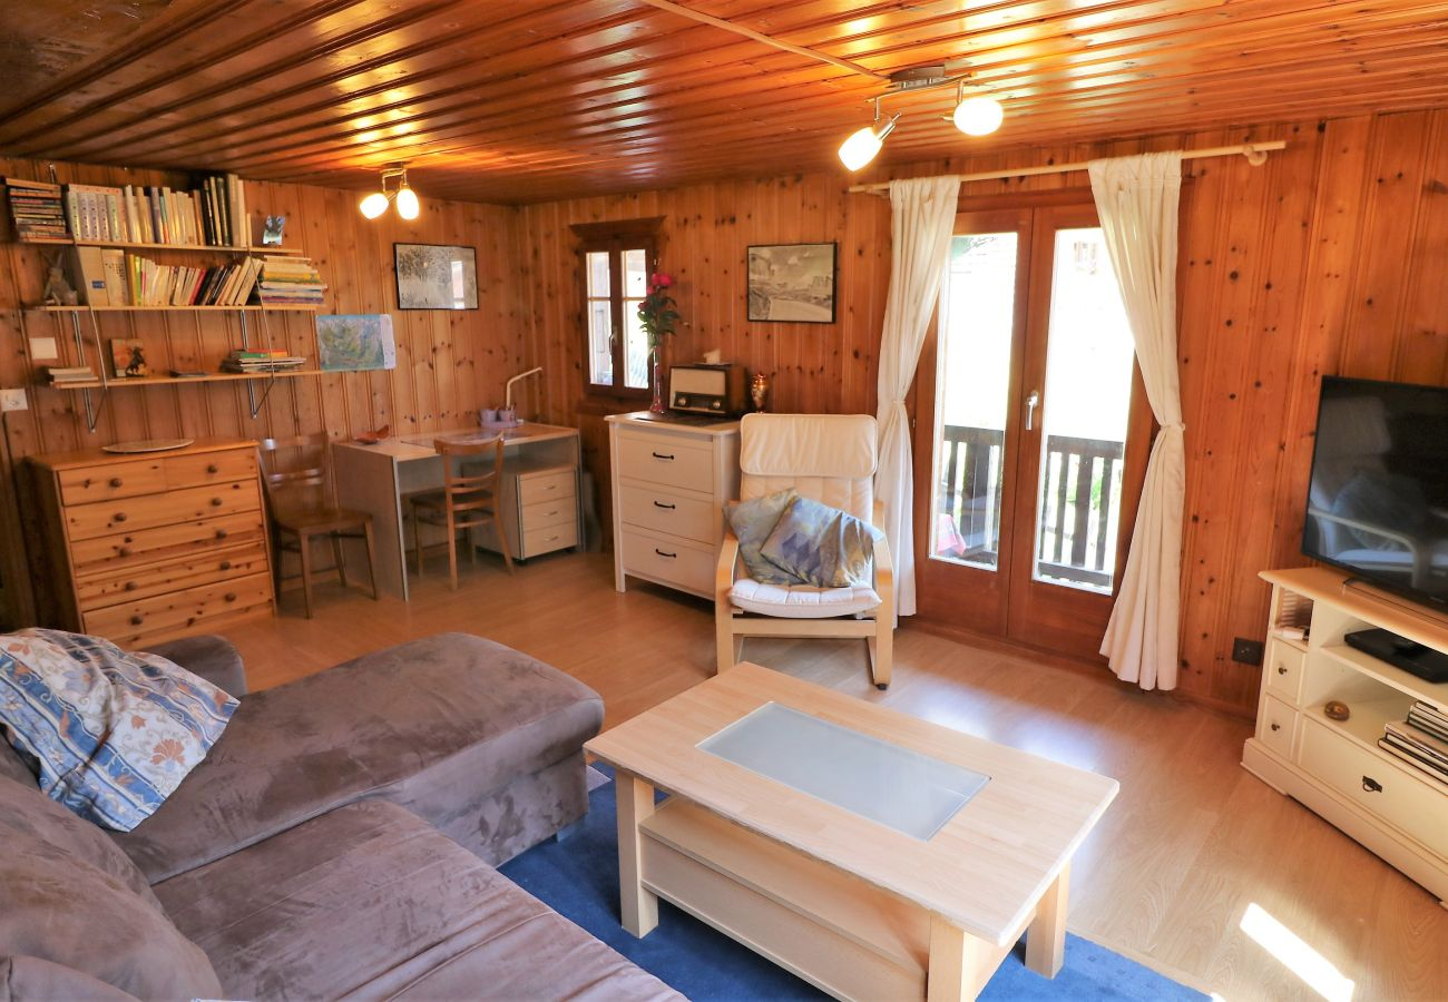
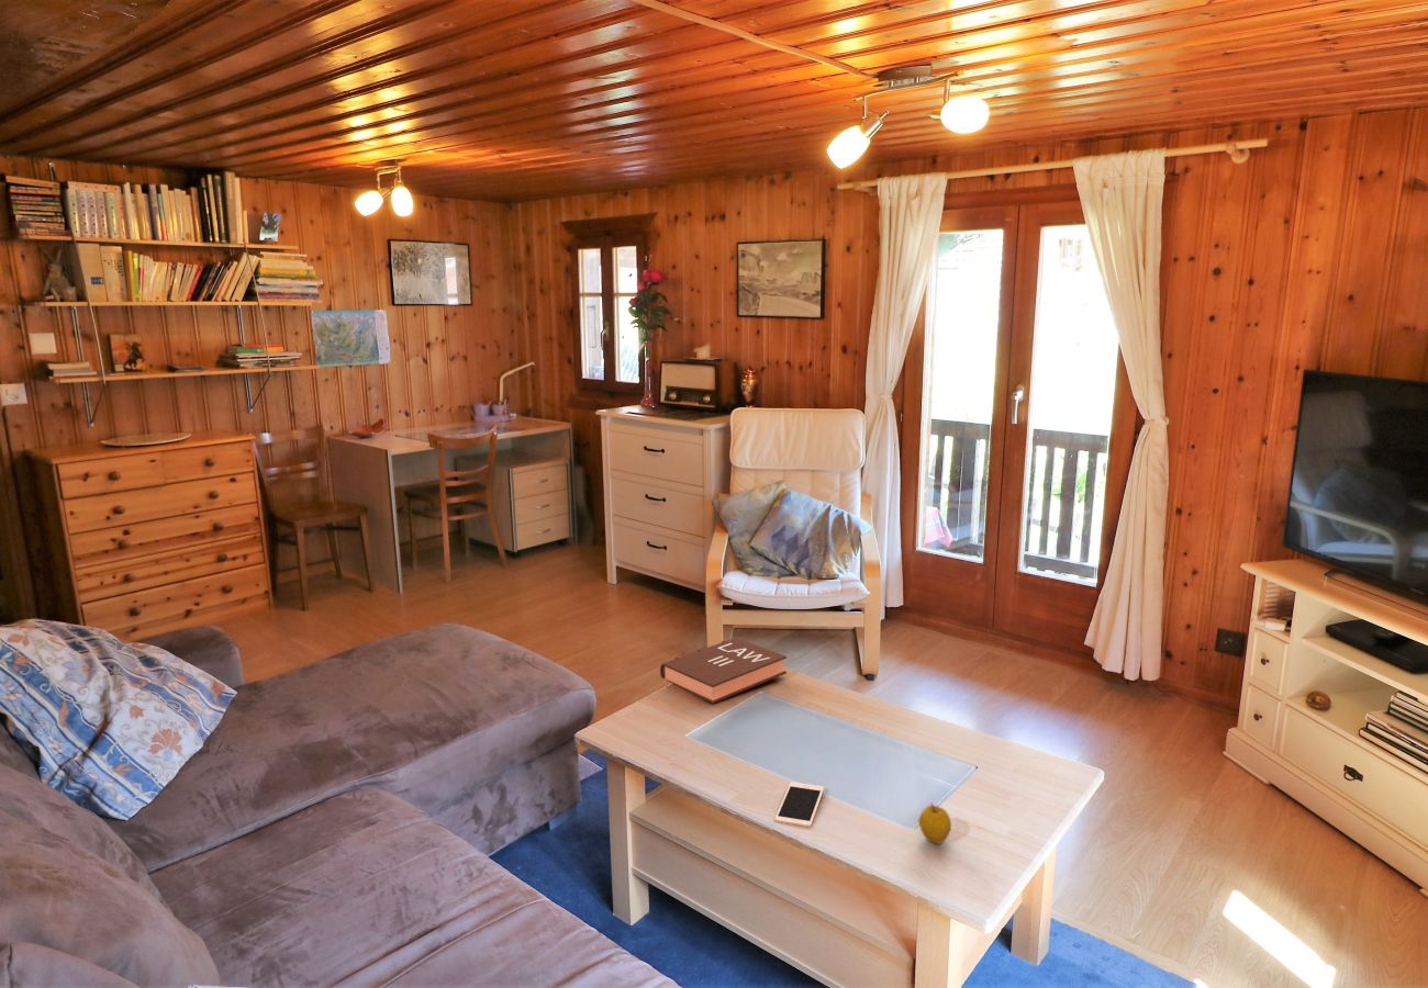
+ apple (935, 823)
+ book (723, 667)
+ cell phone (800, 804)
